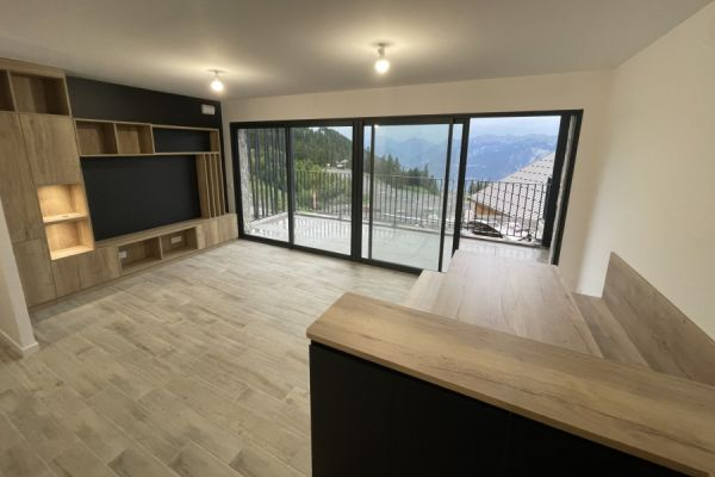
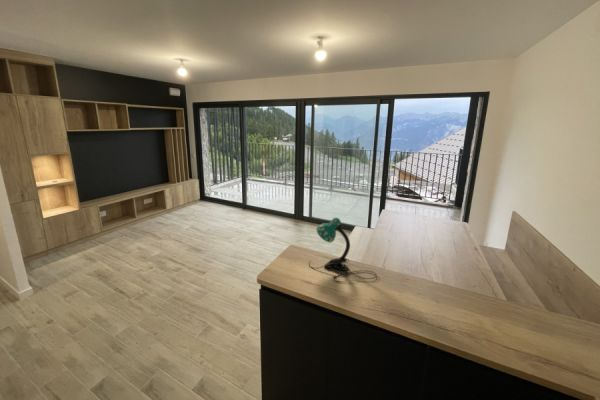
+ desk lamp (345, 249)
